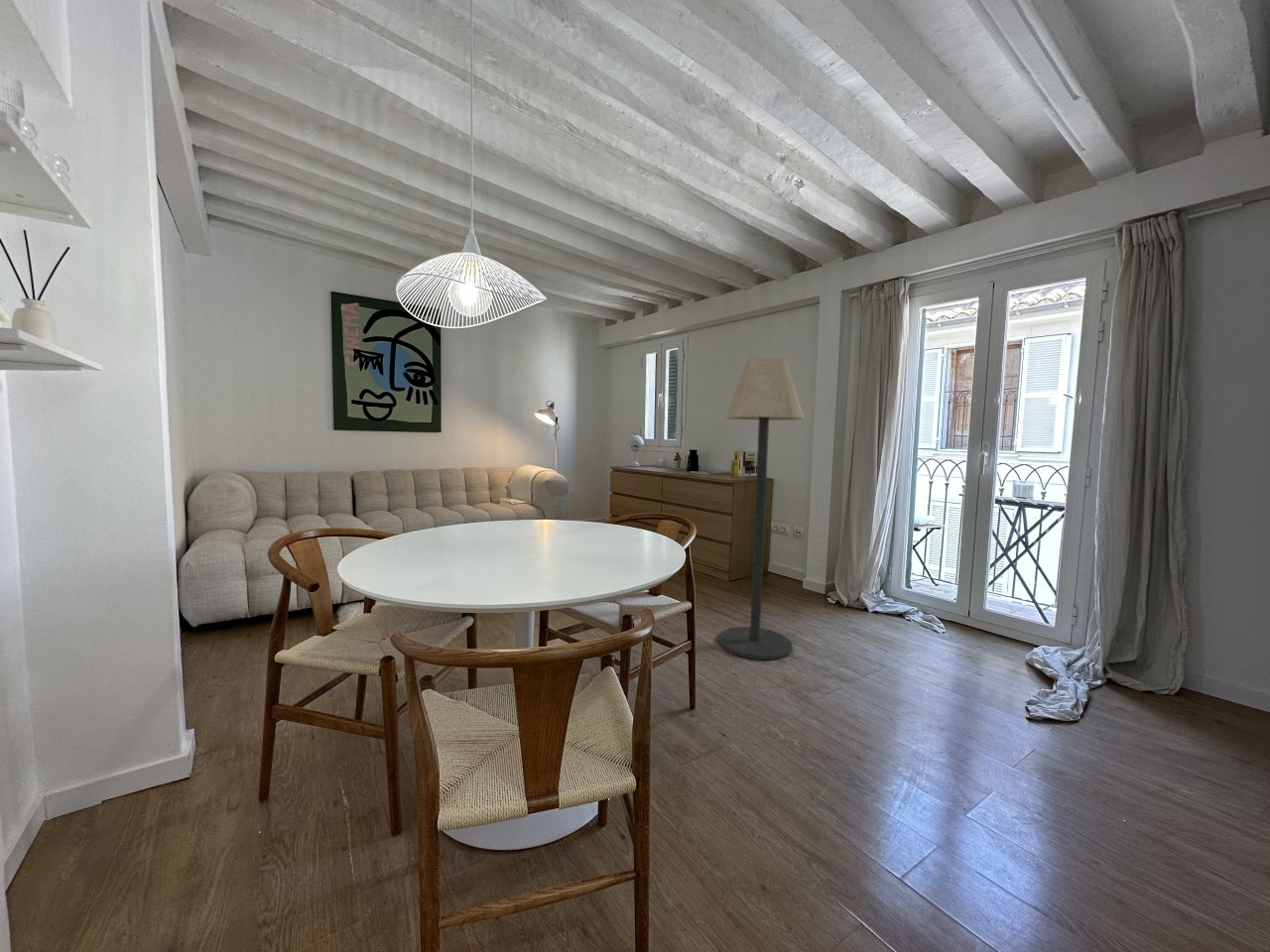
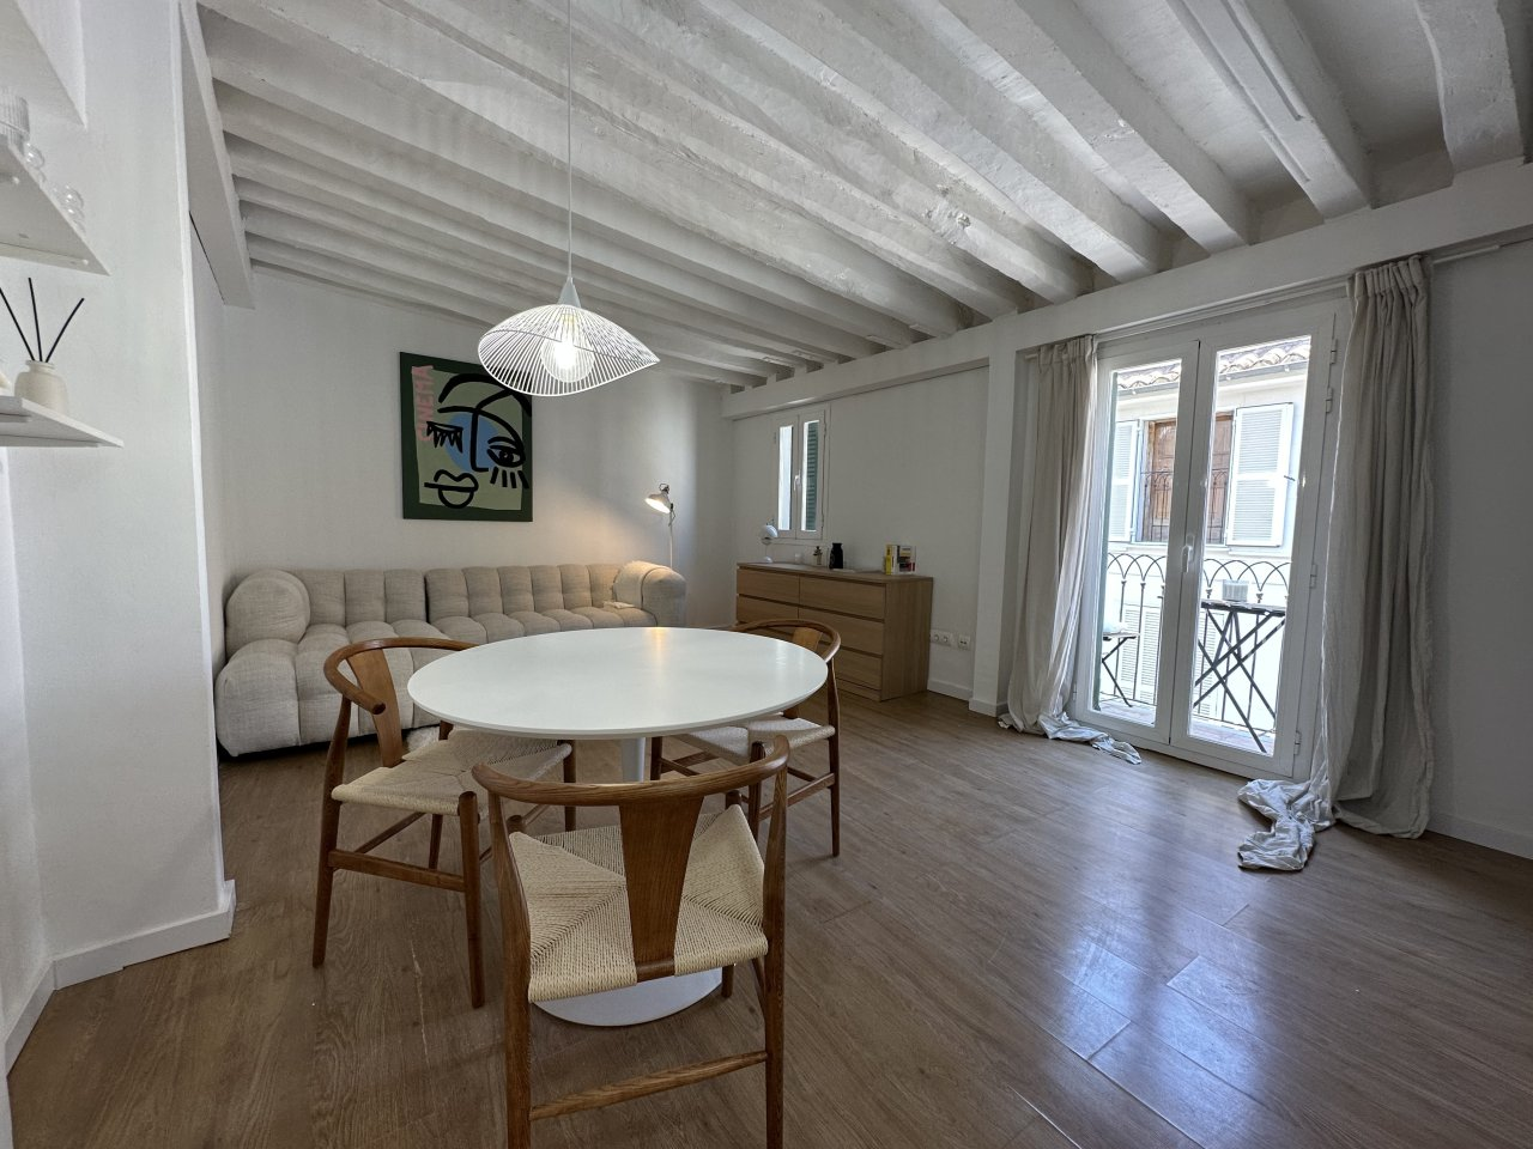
- floor lamp (760, 505)
